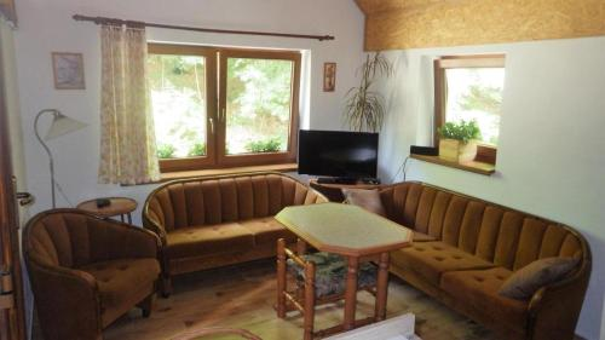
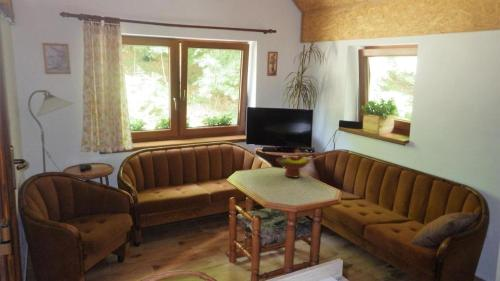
+ fruit bowl (292, 164)
